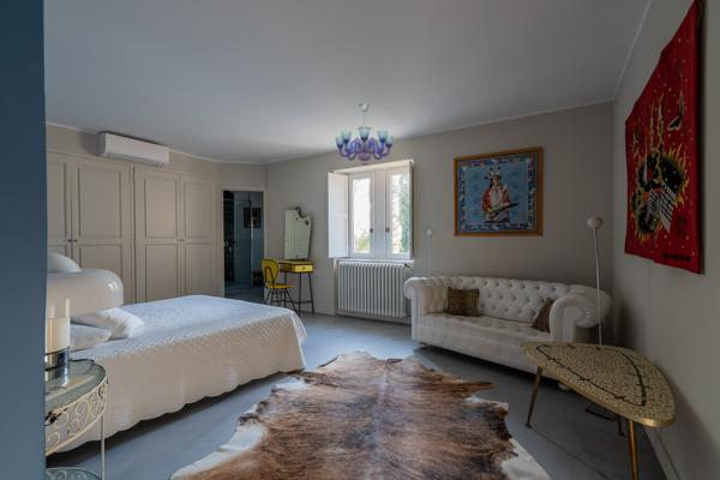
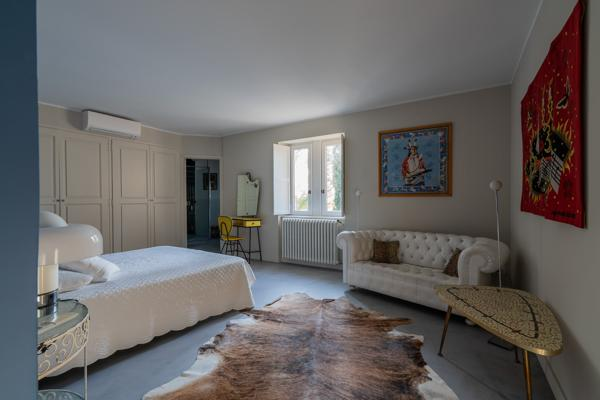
- chandelier (364, 134)
